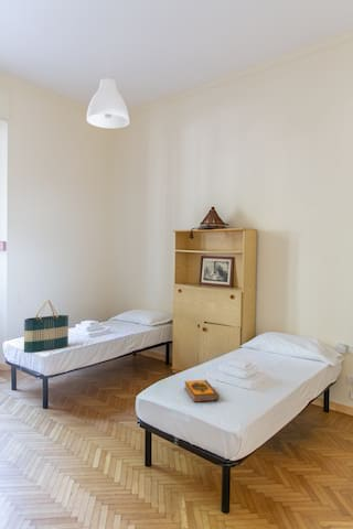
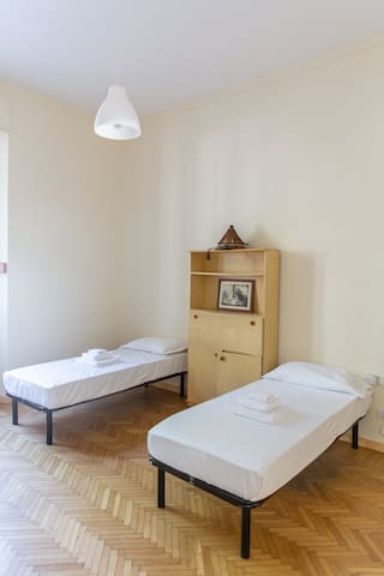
- hardback book (201, 390)
- tote bag (46, 324)
